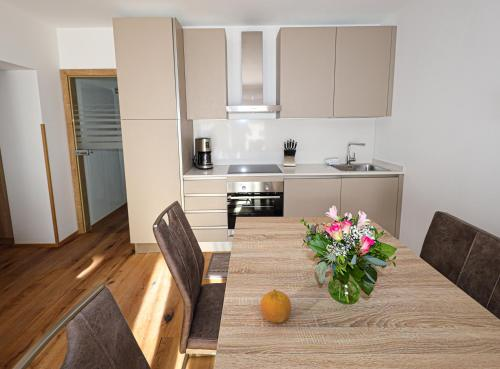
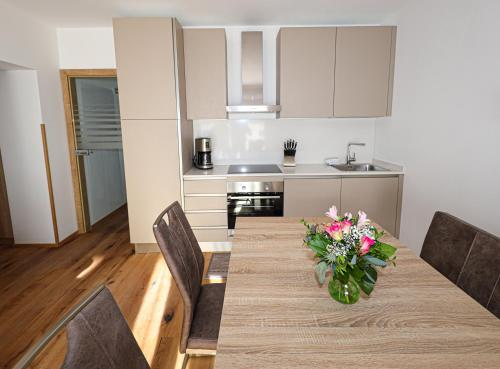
- fruit (275, 303)
